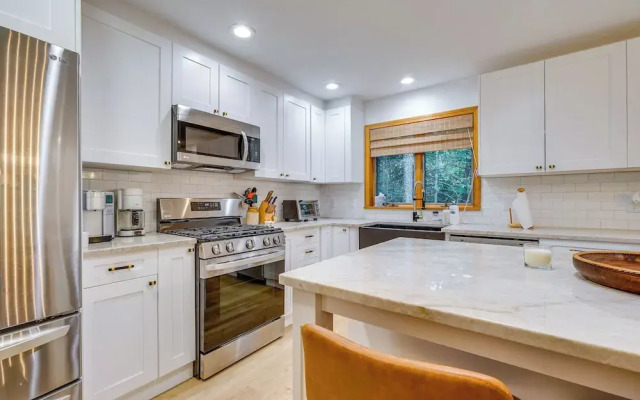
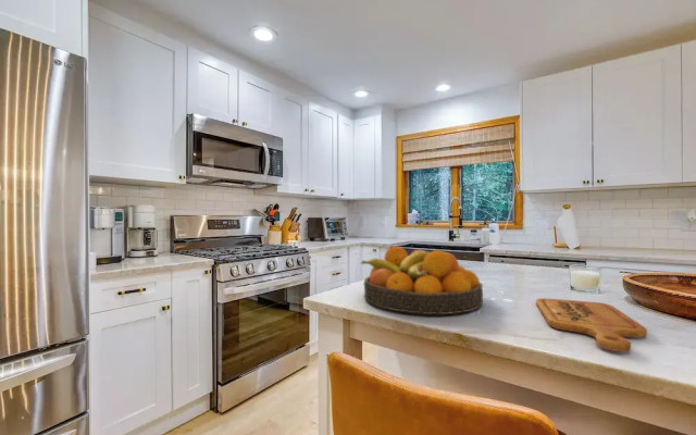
+ fruit bowl (421, 273)
+ cutting board (588, 320)
